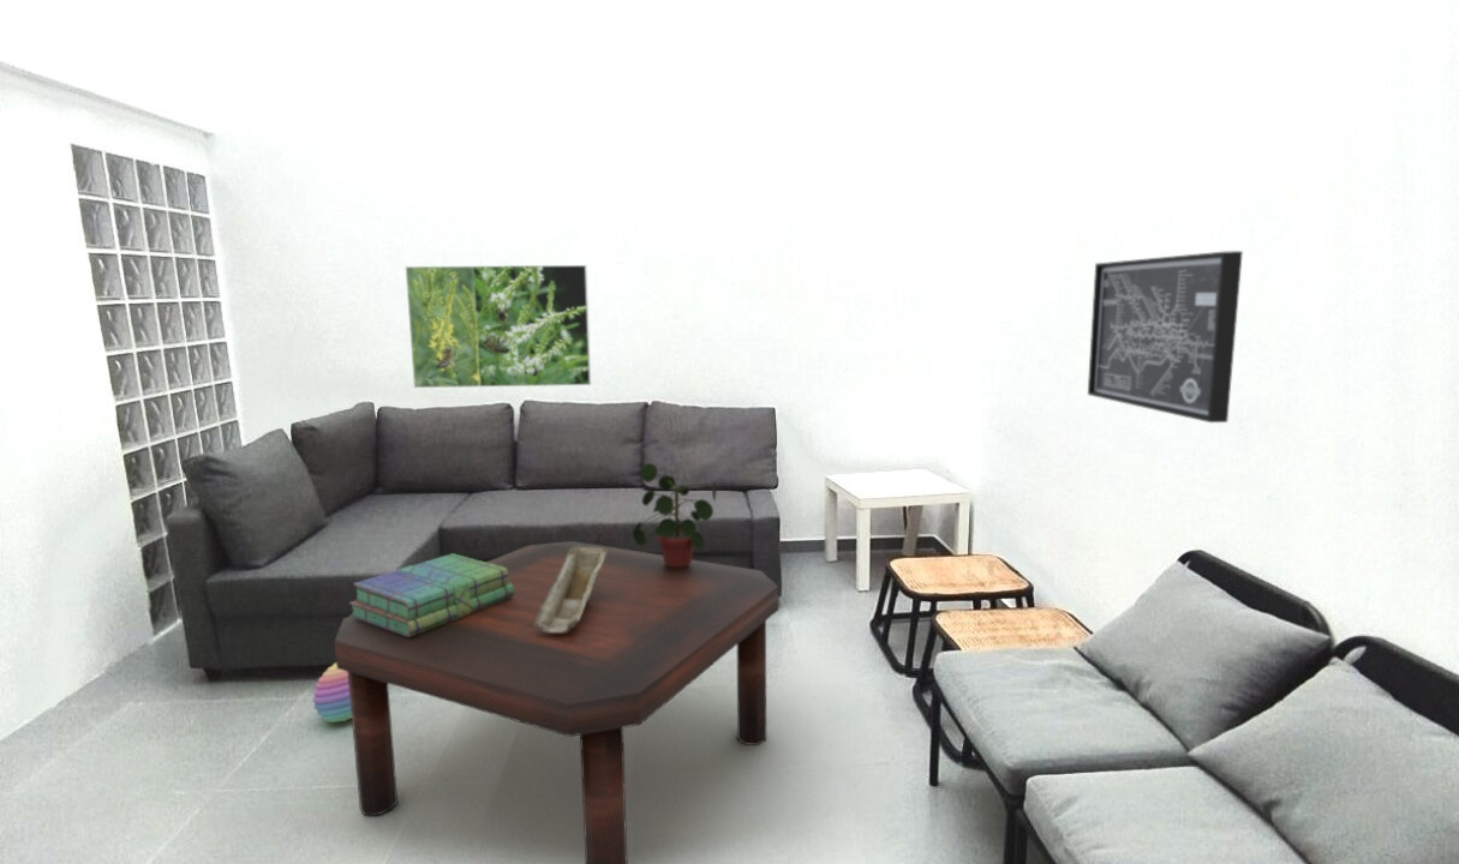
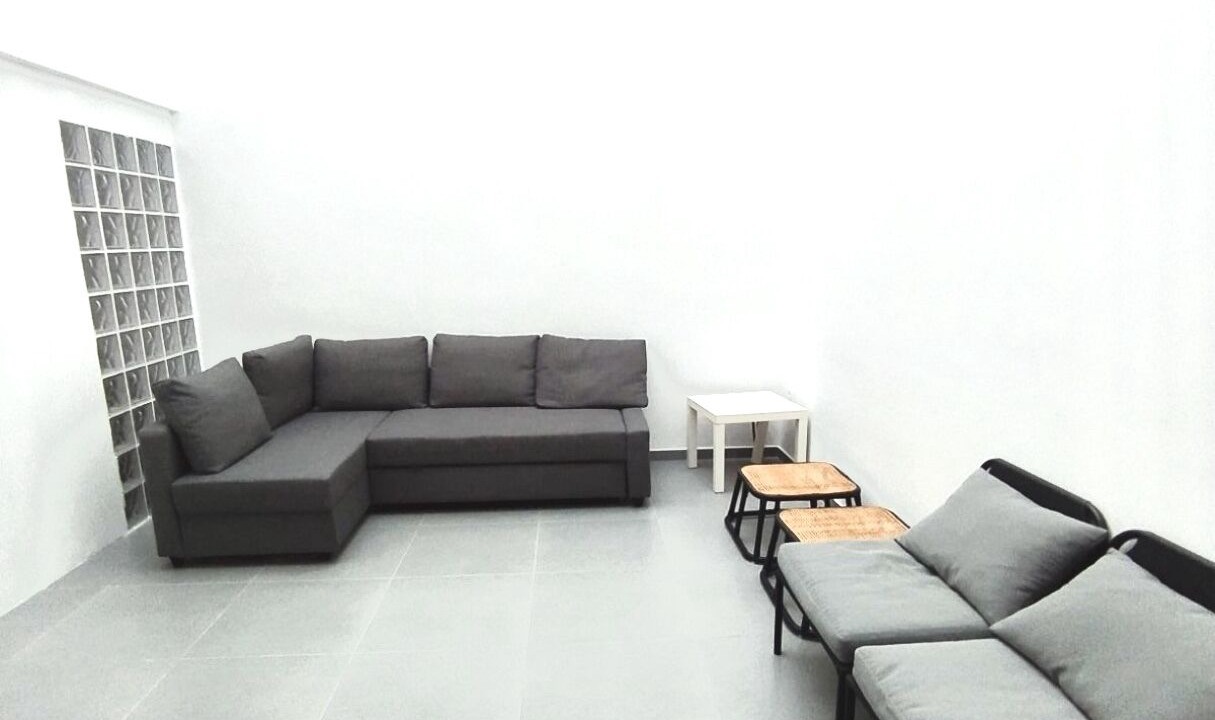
- stacking toy (340, 691)
- stack of books (432, 590)
- potted plant (672, 514)
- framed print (500, 326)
- decorative bowl (573, 586)
- wall art (1153, 334)
- coffee table (574, 685)
